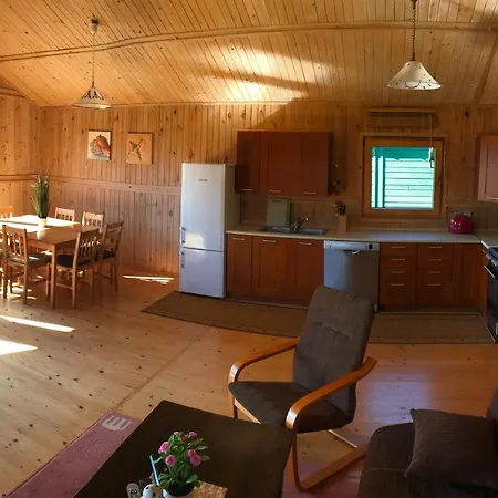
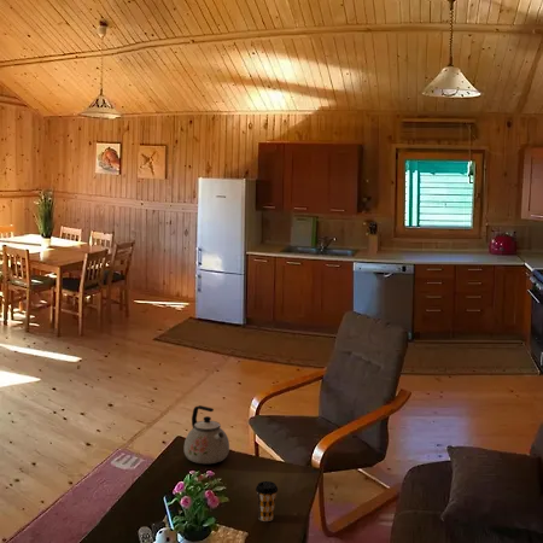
+ coffee cup (265, 501)
+ kettle (206, 433)
